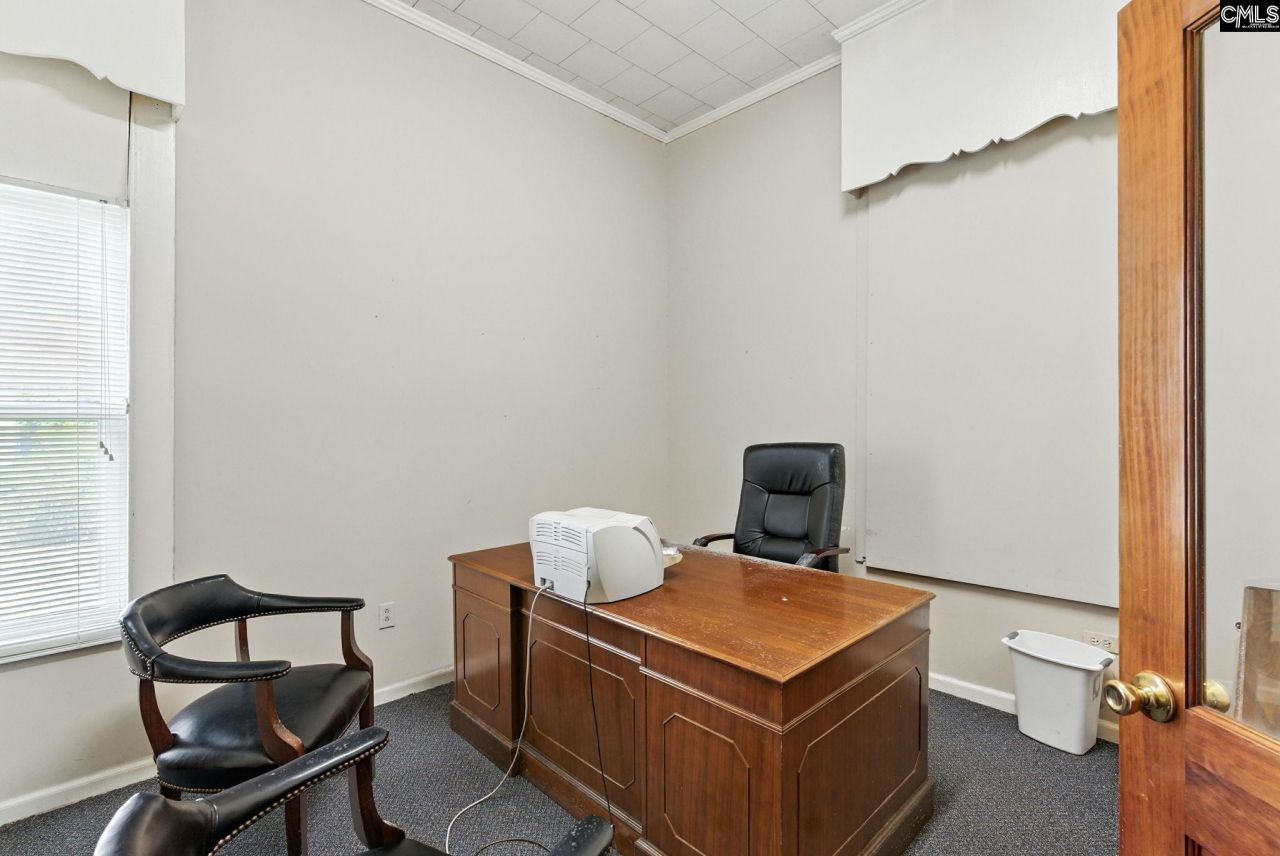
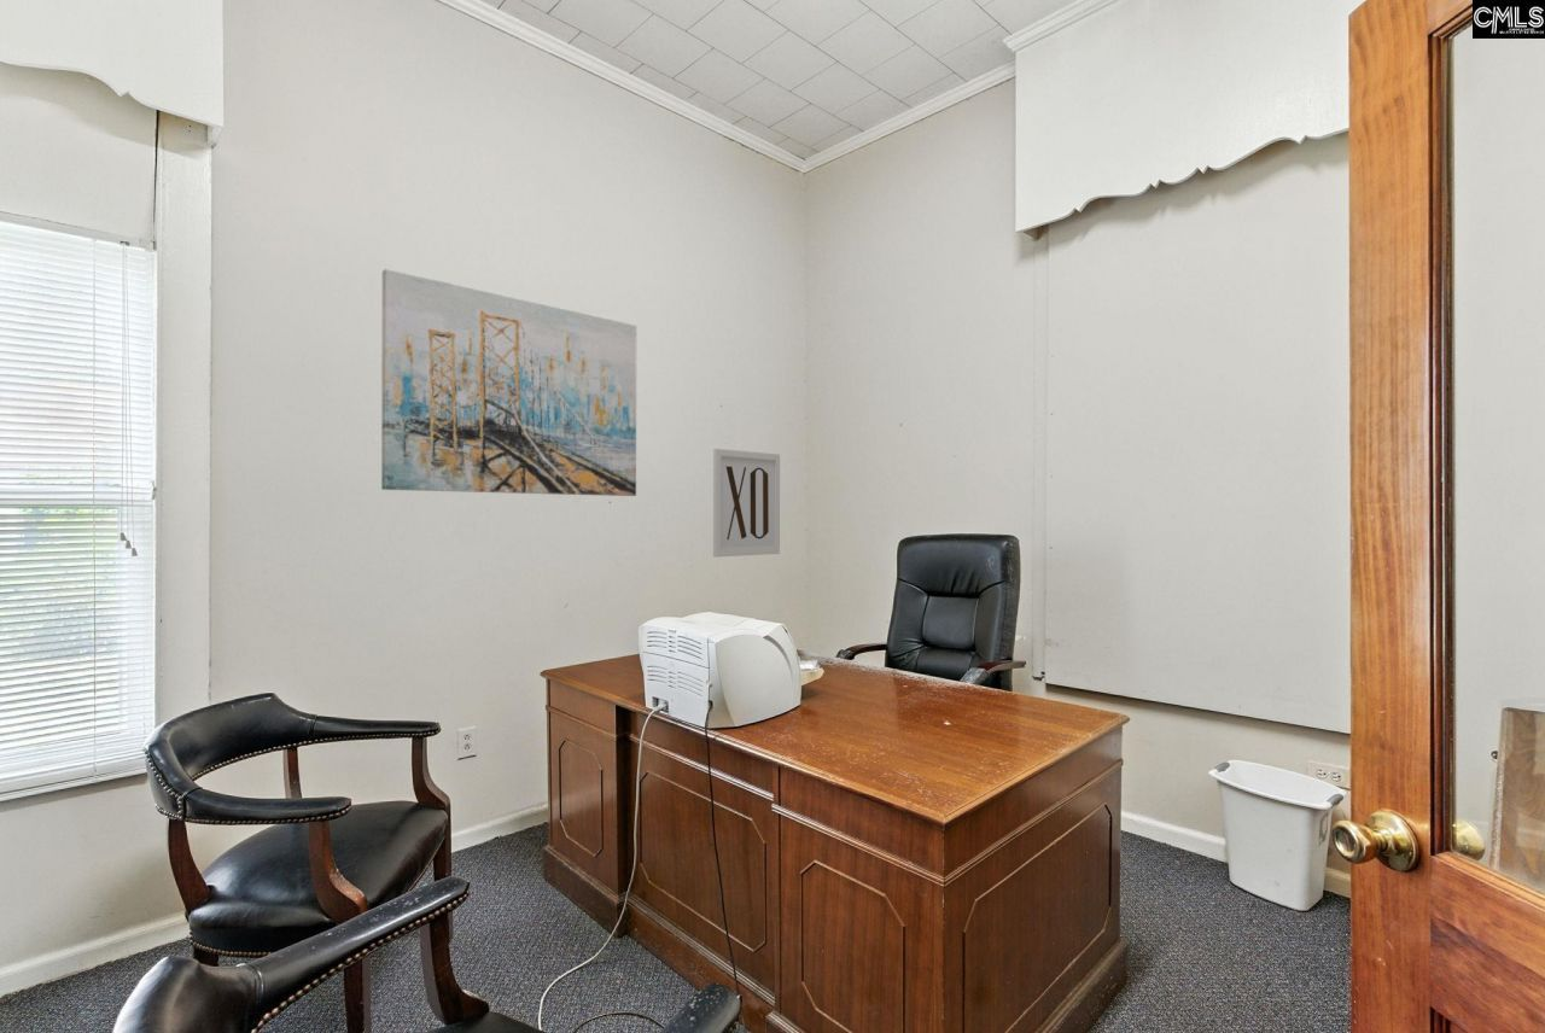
+ wall art (524, 397)
+ wall art (747, 503)
